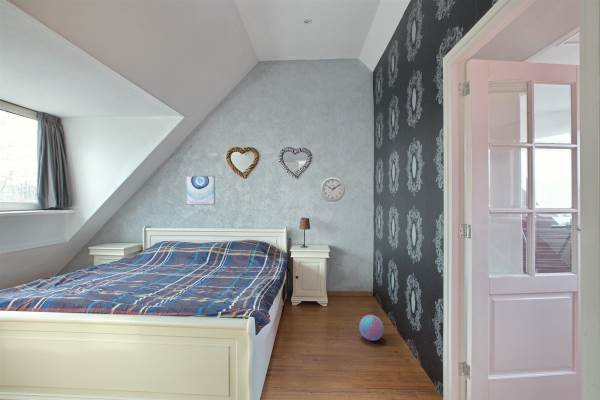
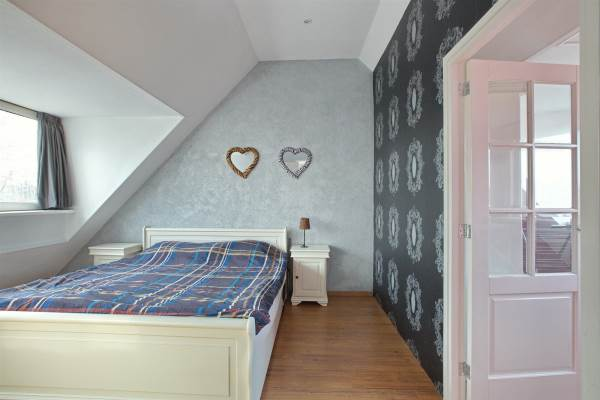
- wall art (200, 190)
- decorative ball (371, 327)
- wall clock (332, 189)
